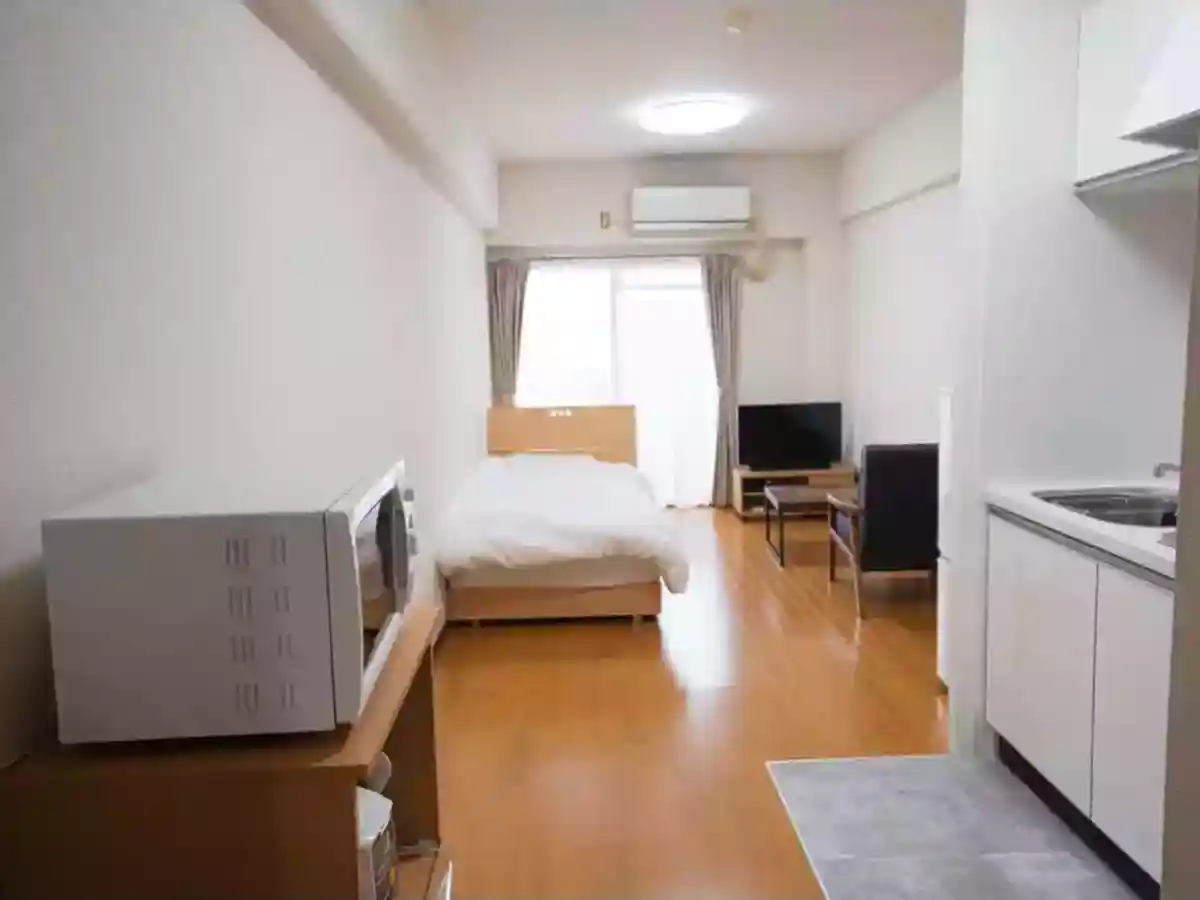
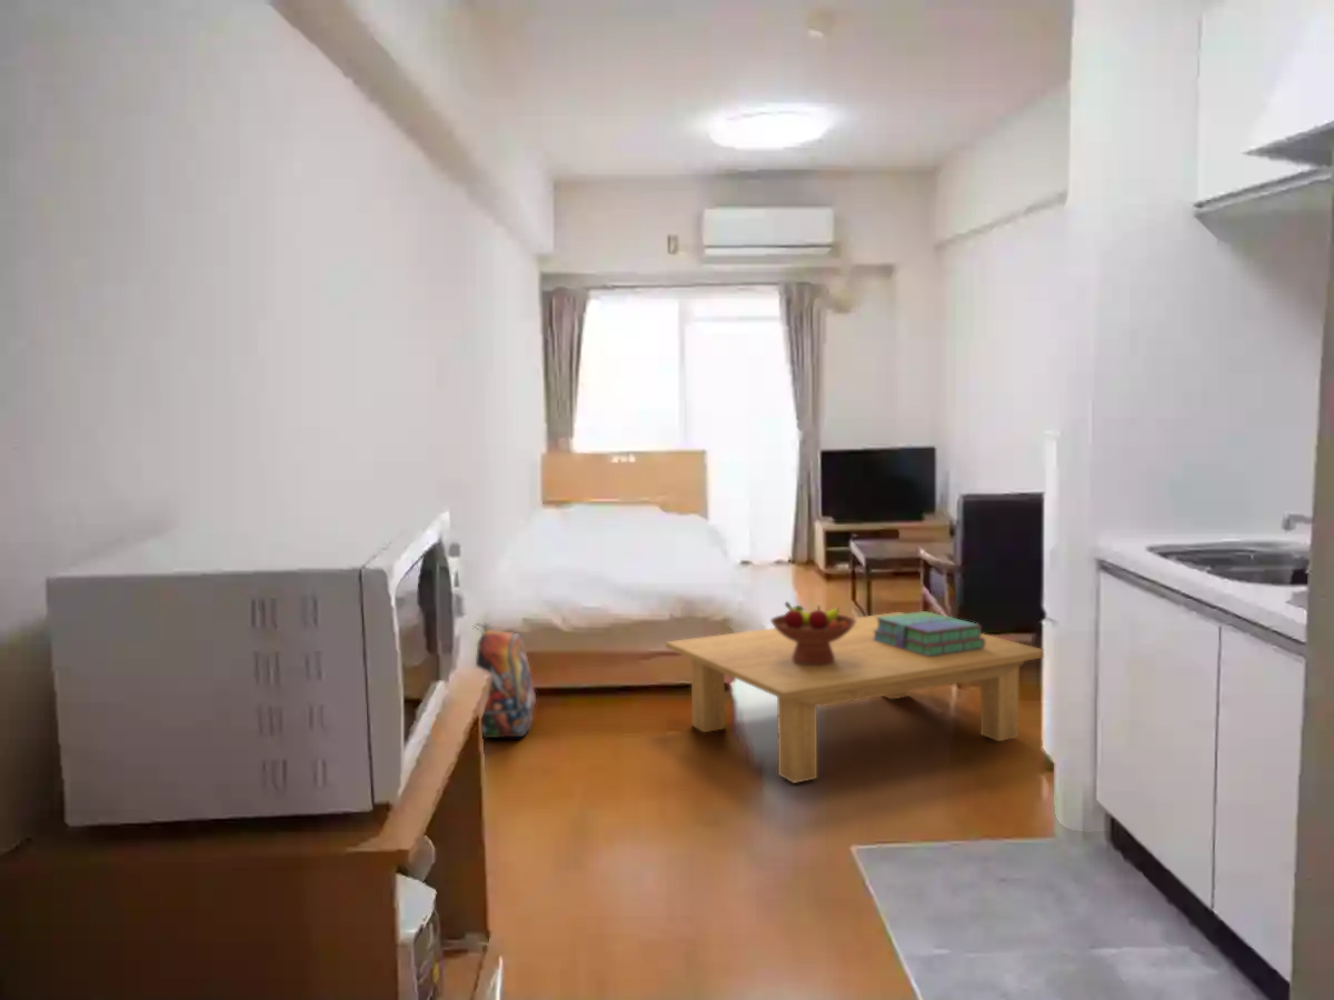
+ fruit bowl (813, 632)
+ stack of books (927, 631)
+ coffee table (850, 689)
+ backpack (501, 677)
